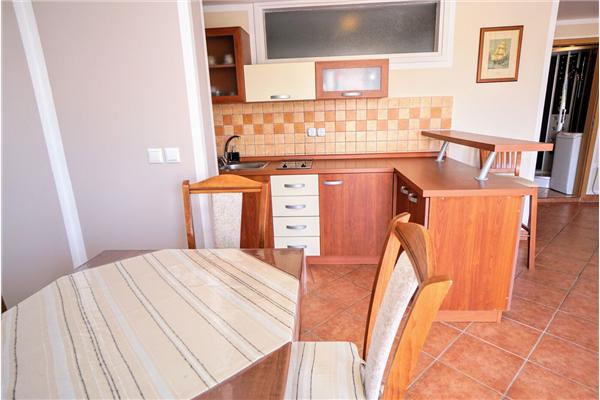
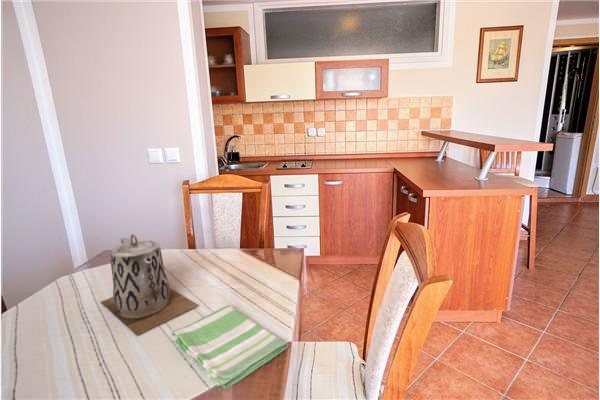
+ dish towel (226, 339)
+ teapot (142, 269)
